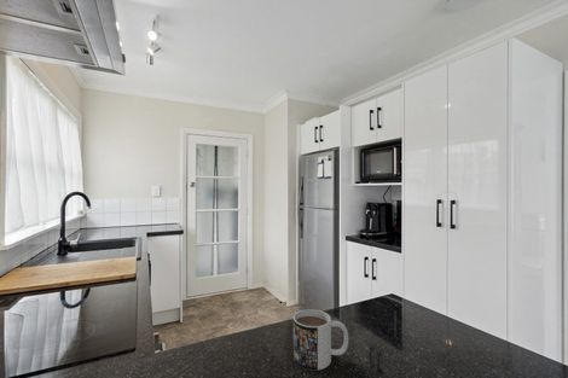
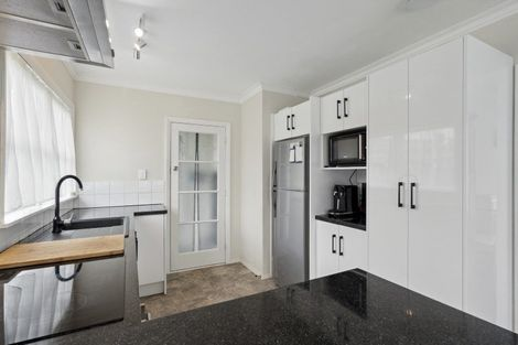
- mug (320, 337)
